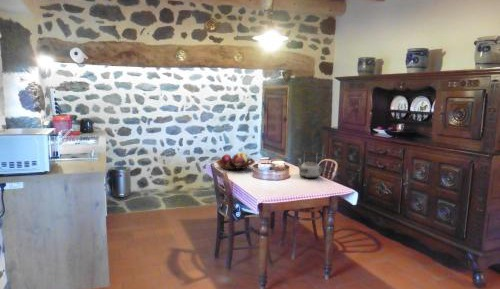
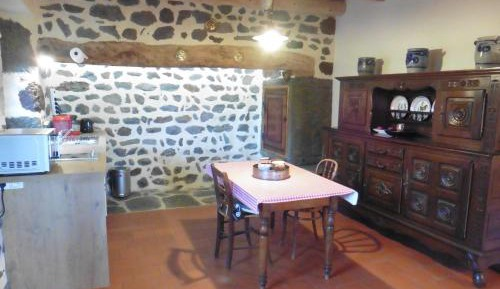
- kettle (308, 163)
- fruit basket (236, 160)
